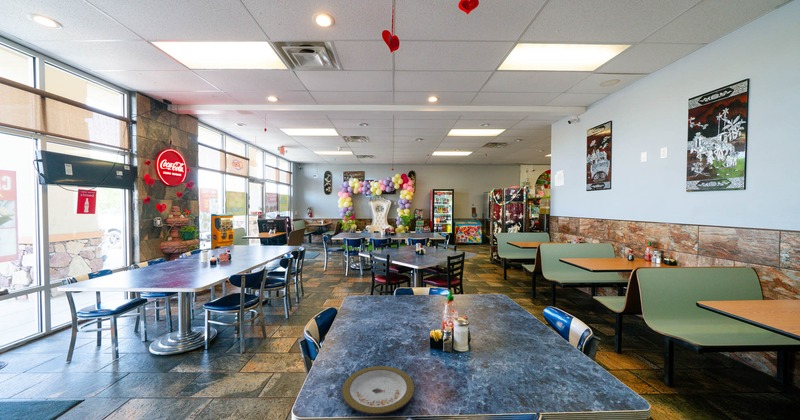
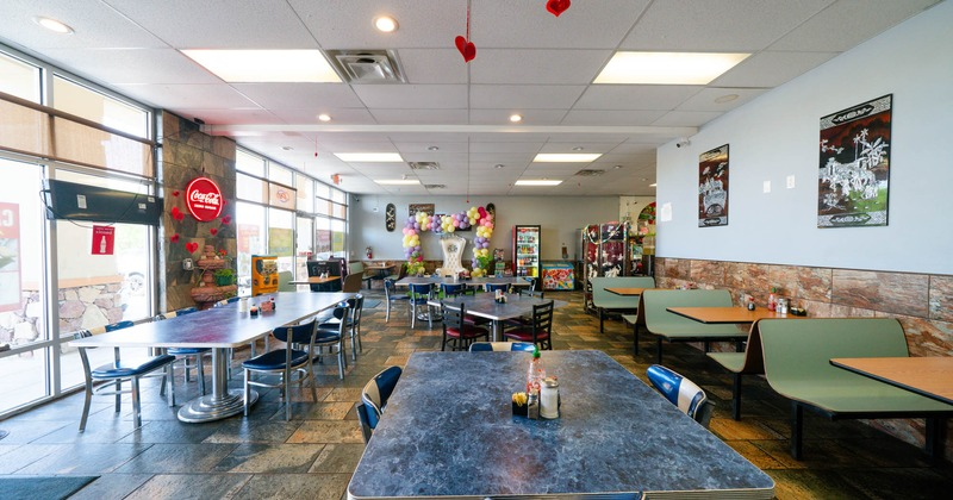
- plate (378, 389)
